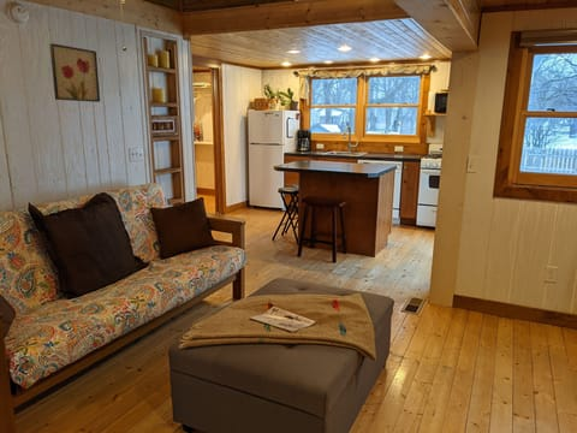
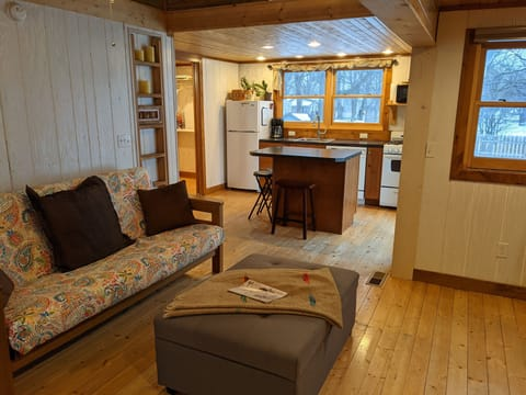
- wall art (76, 75)
